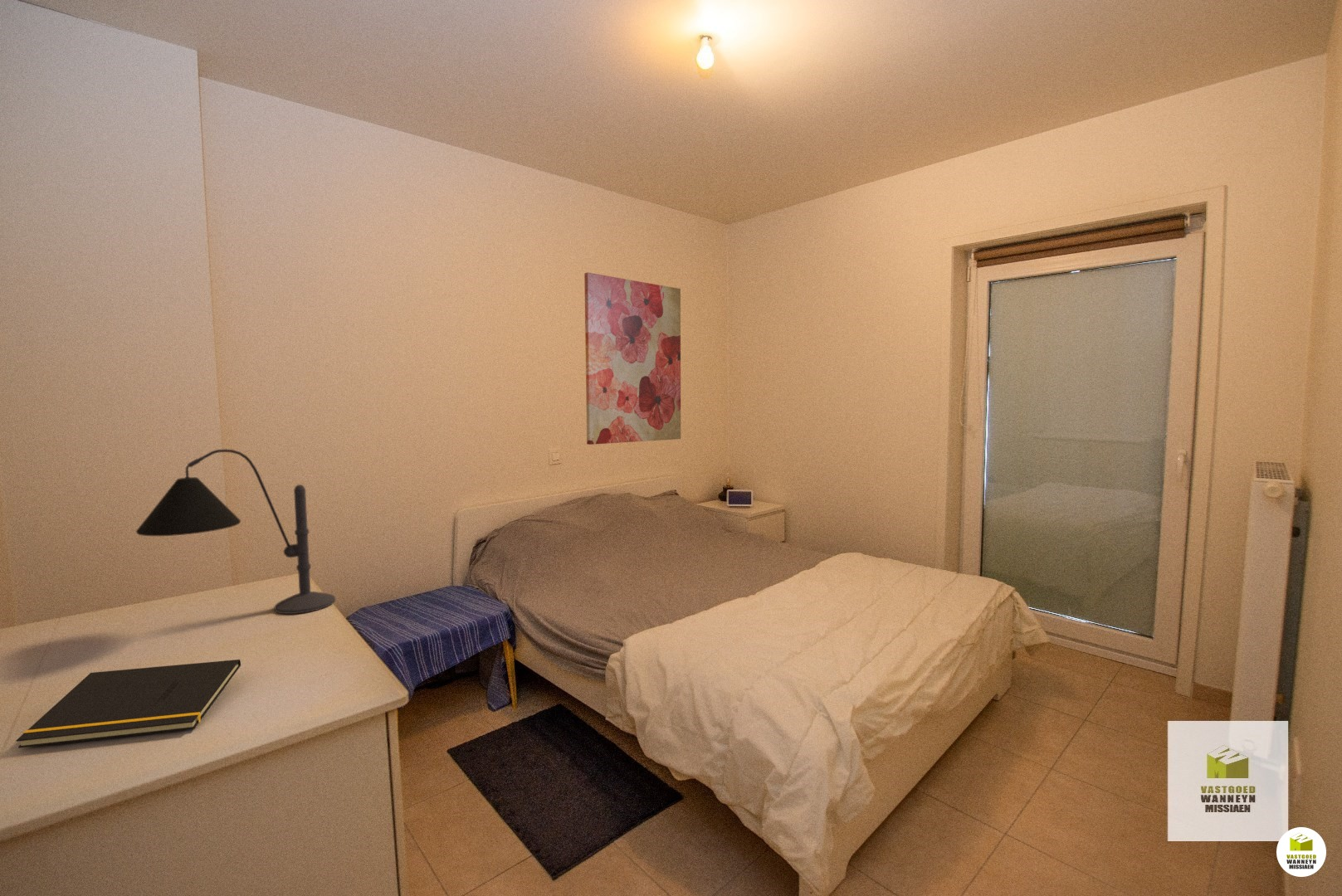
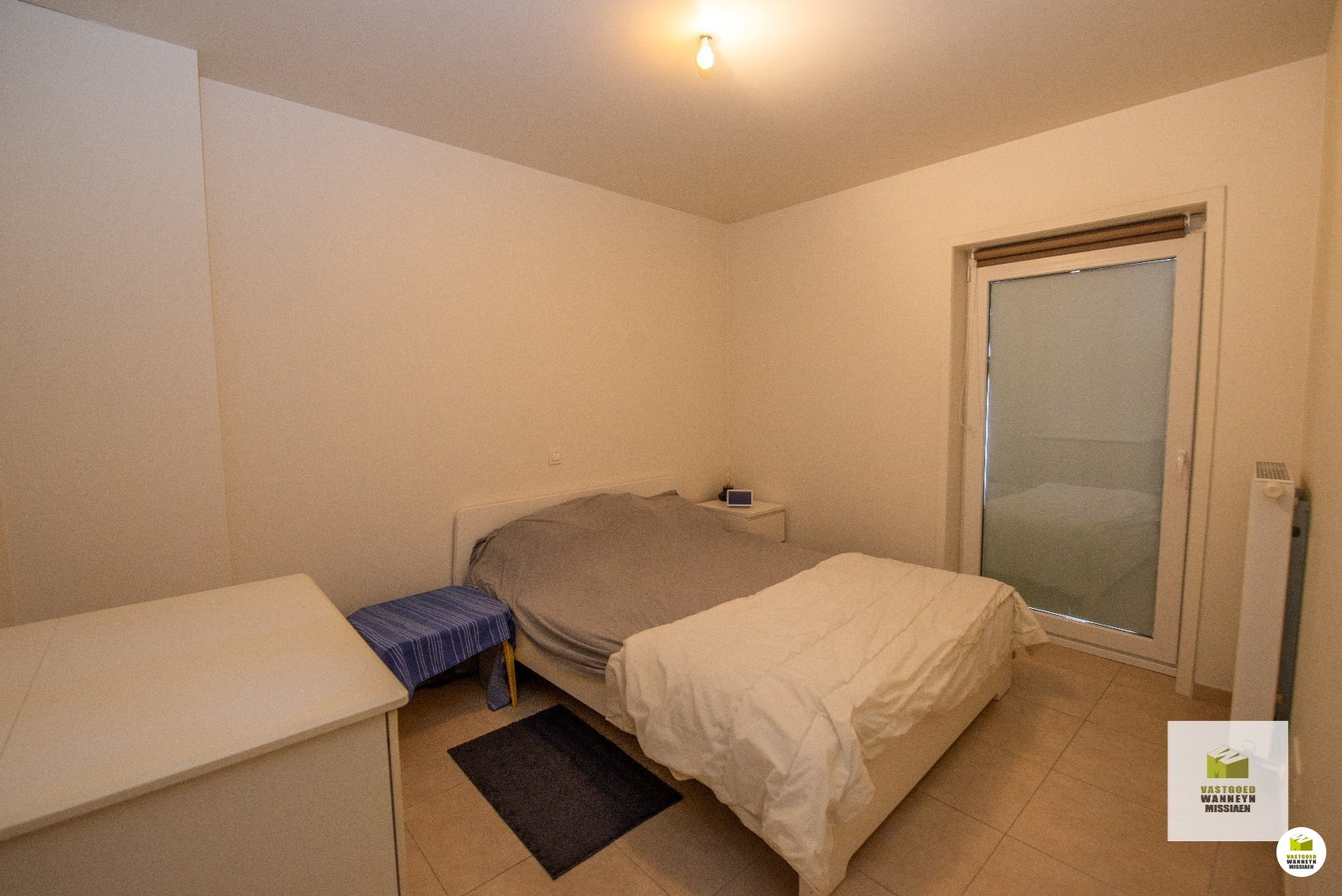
- desk lamp (238, 523)
- wall art (636, 362)
- notepad (140, 699)
